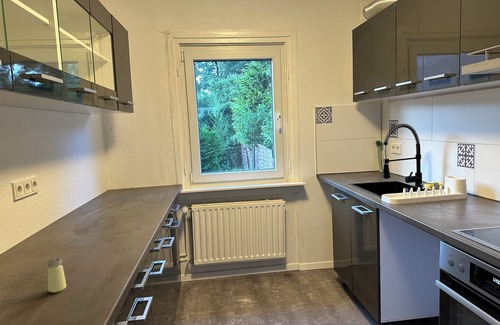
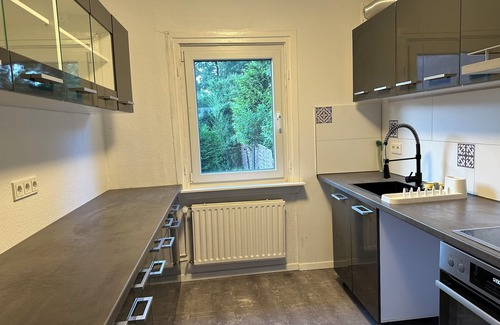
- saltshaker (55, 274)
